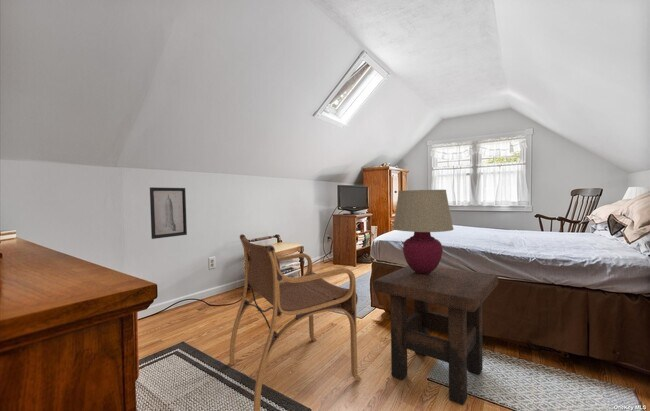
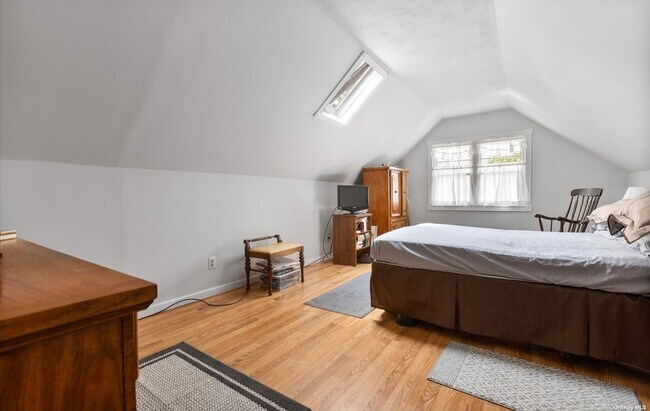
- table lamp (422, 231)
- wall art (169, 212)
- armchair (290, 304)
- side table (437, 325)
